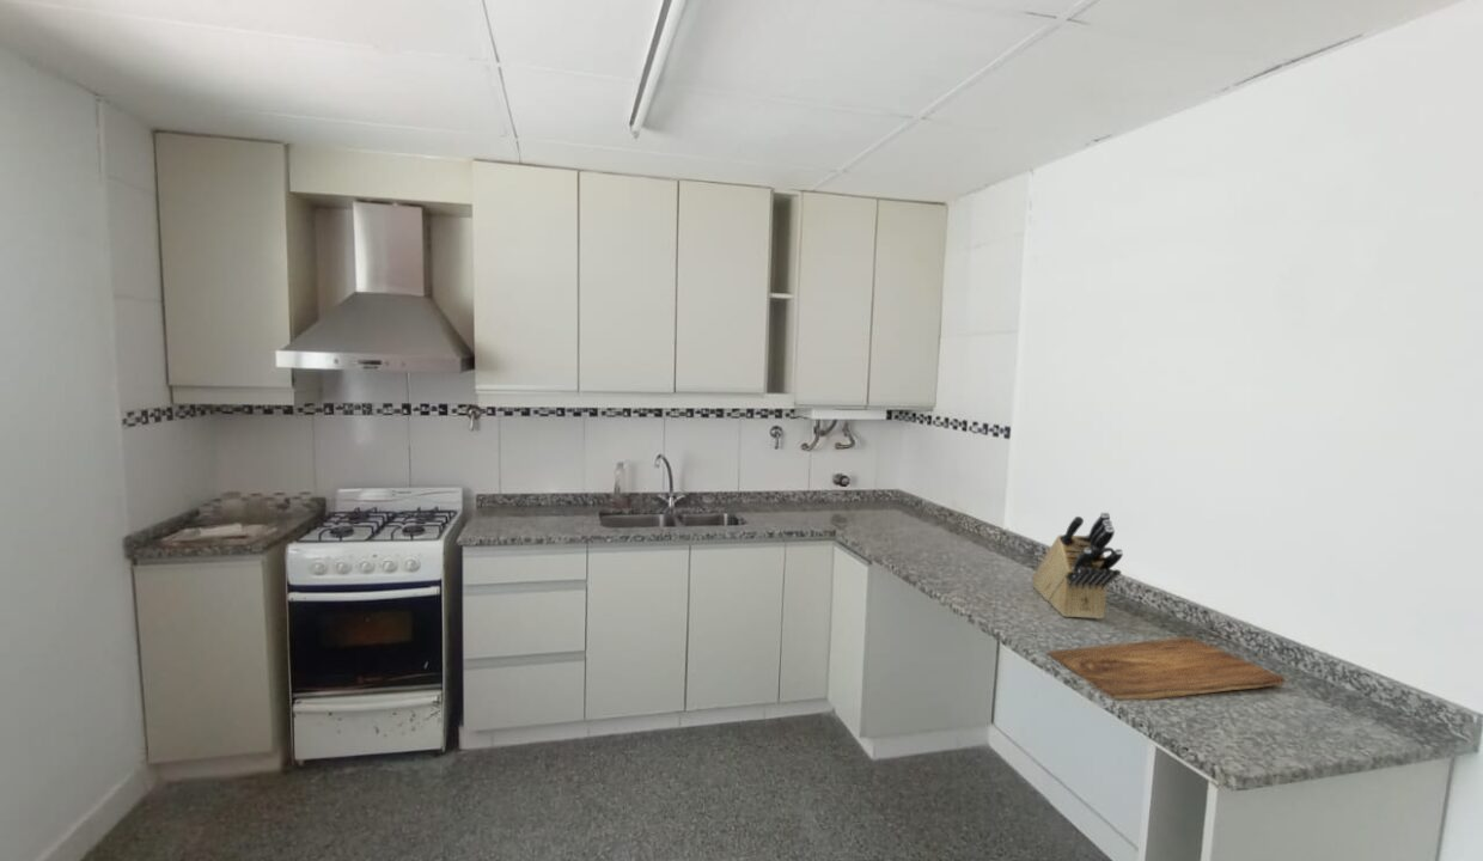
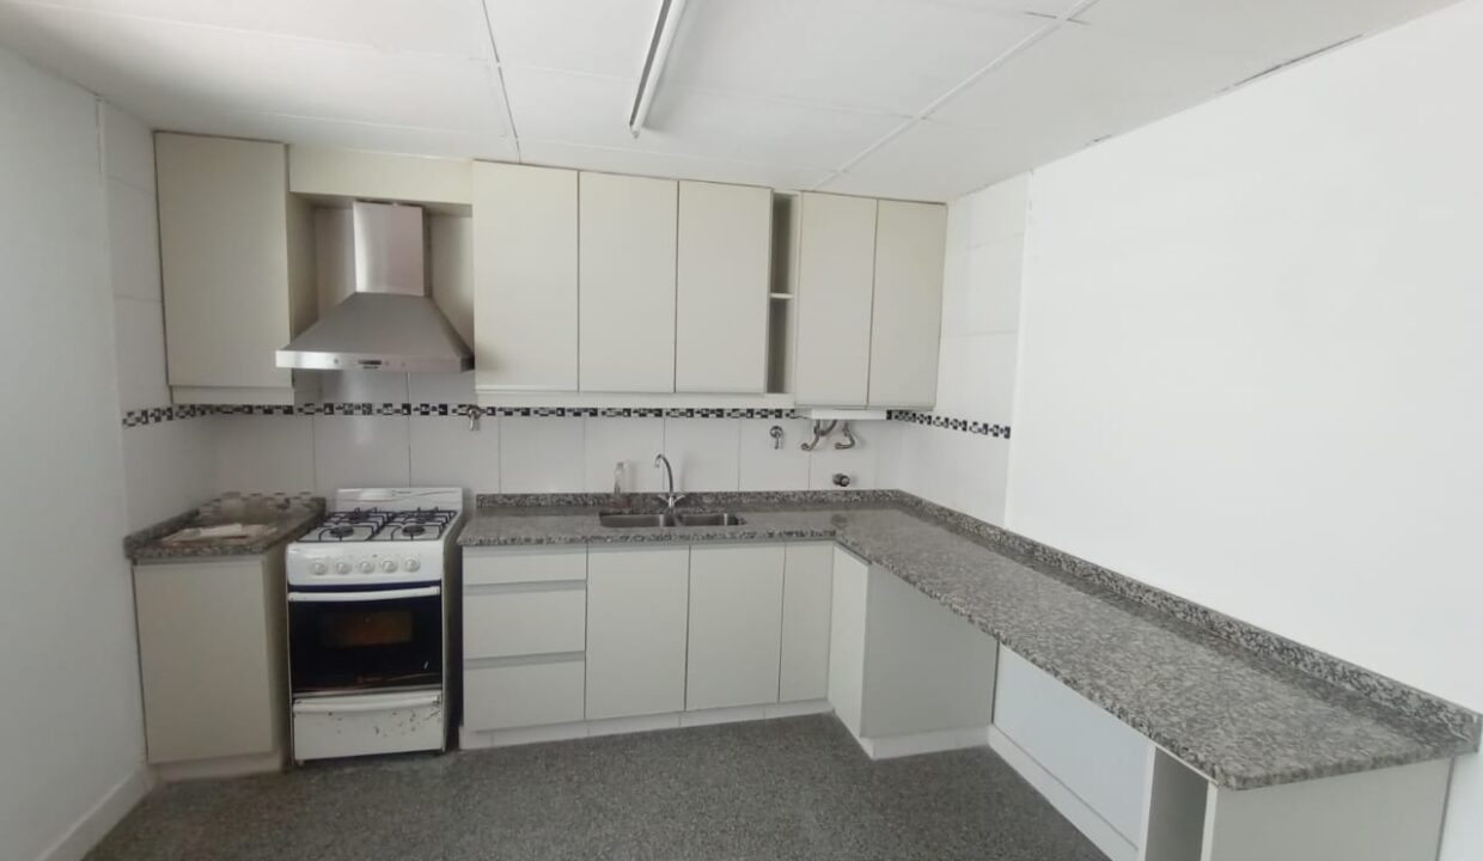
- knife block (1075, 556)
- cutting board (1159, 666)
